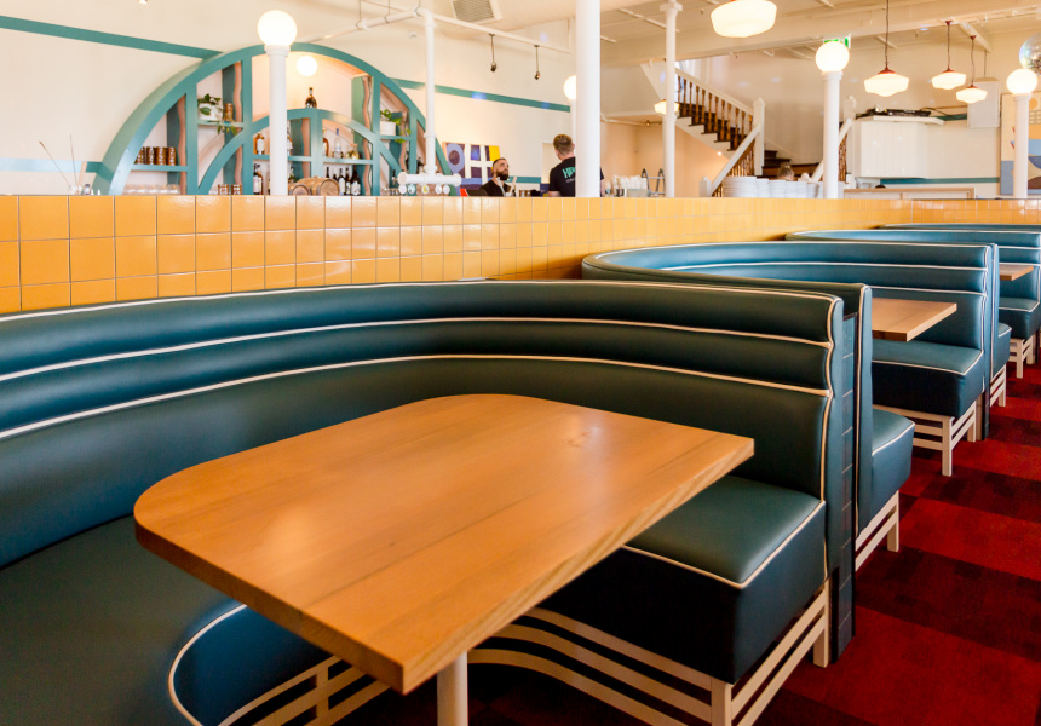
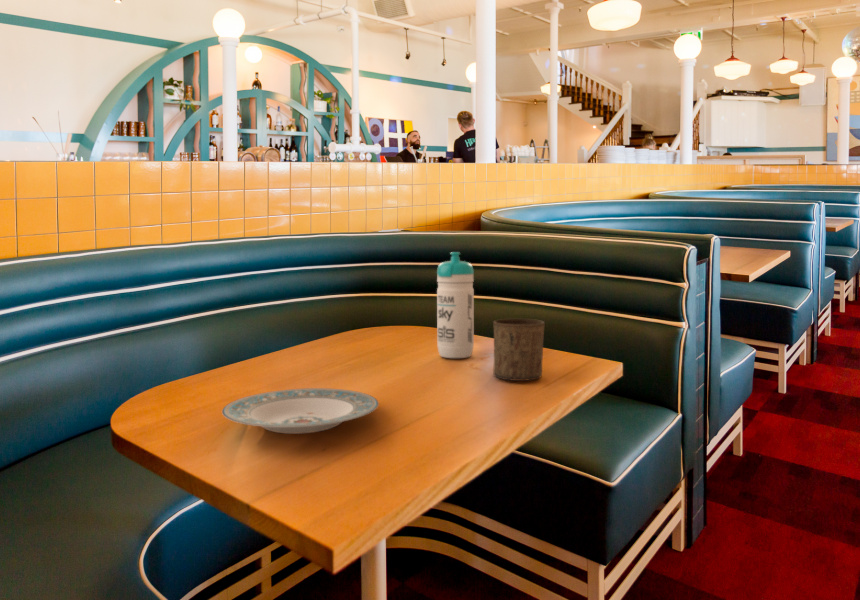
+ plate (302, 414)
+ cup (518, 349)
+ water bottle (455, 304)
